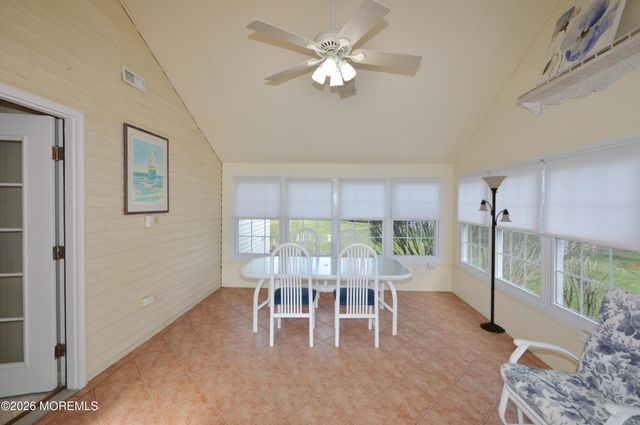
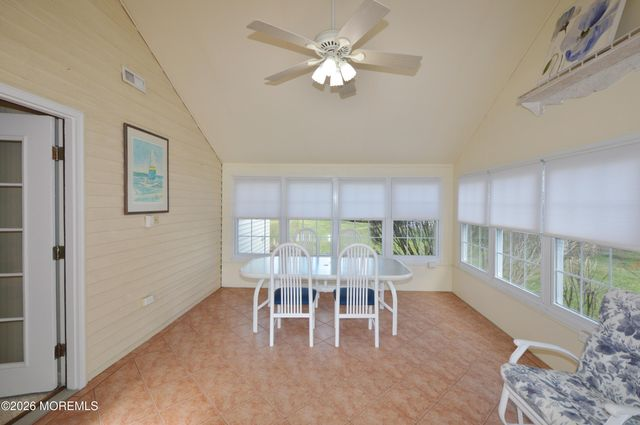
- floor lamp (493, 252)
